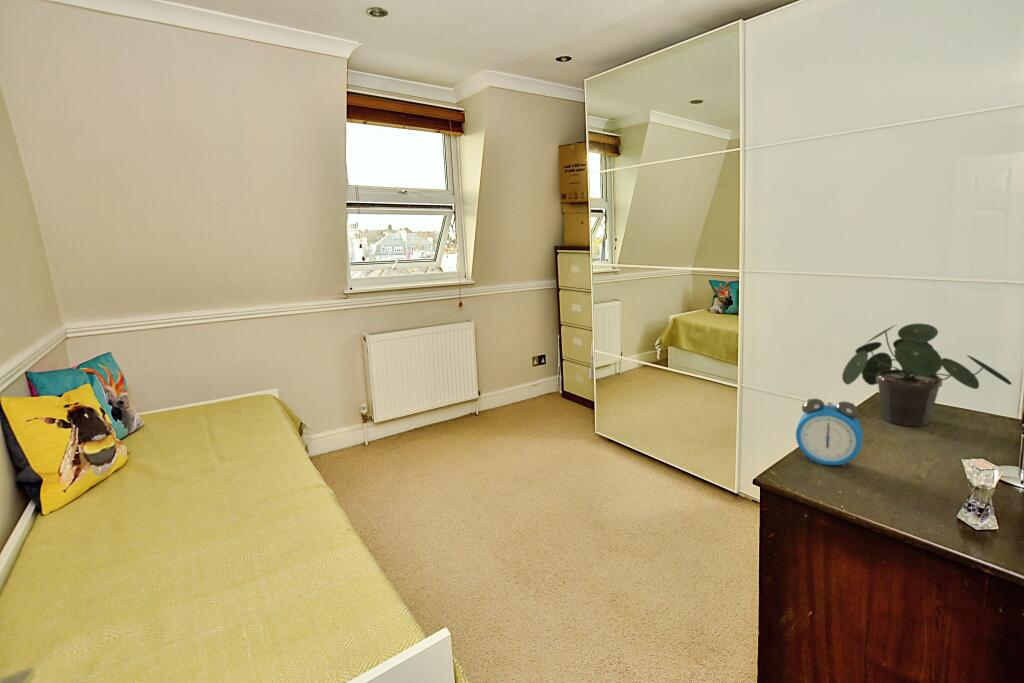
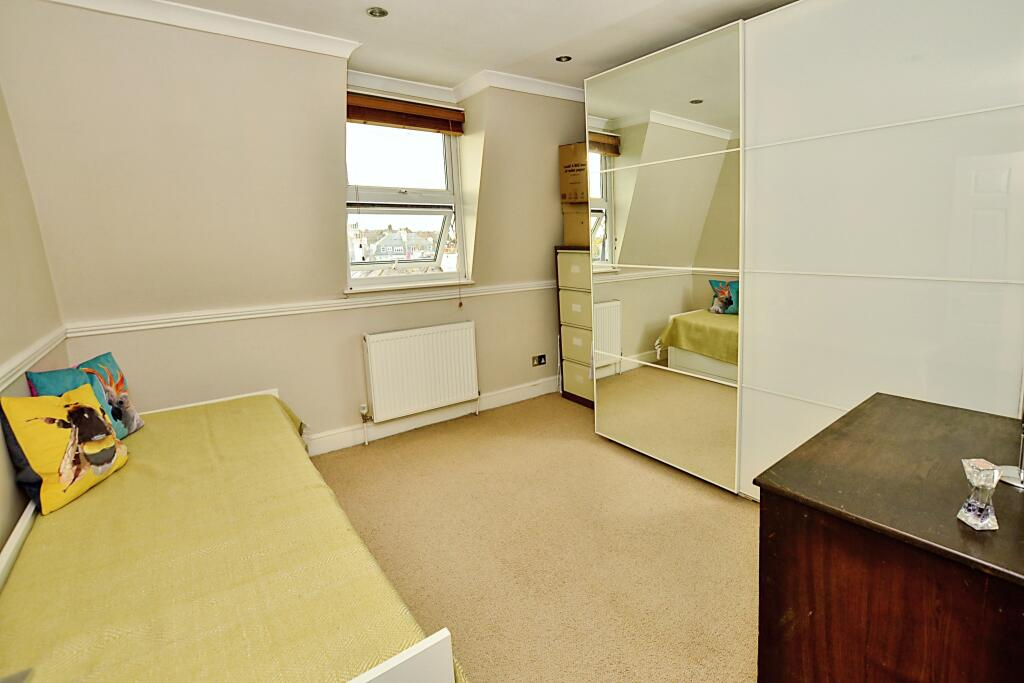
- alarm clock (828, 431)
- potted plant (911, 372)
